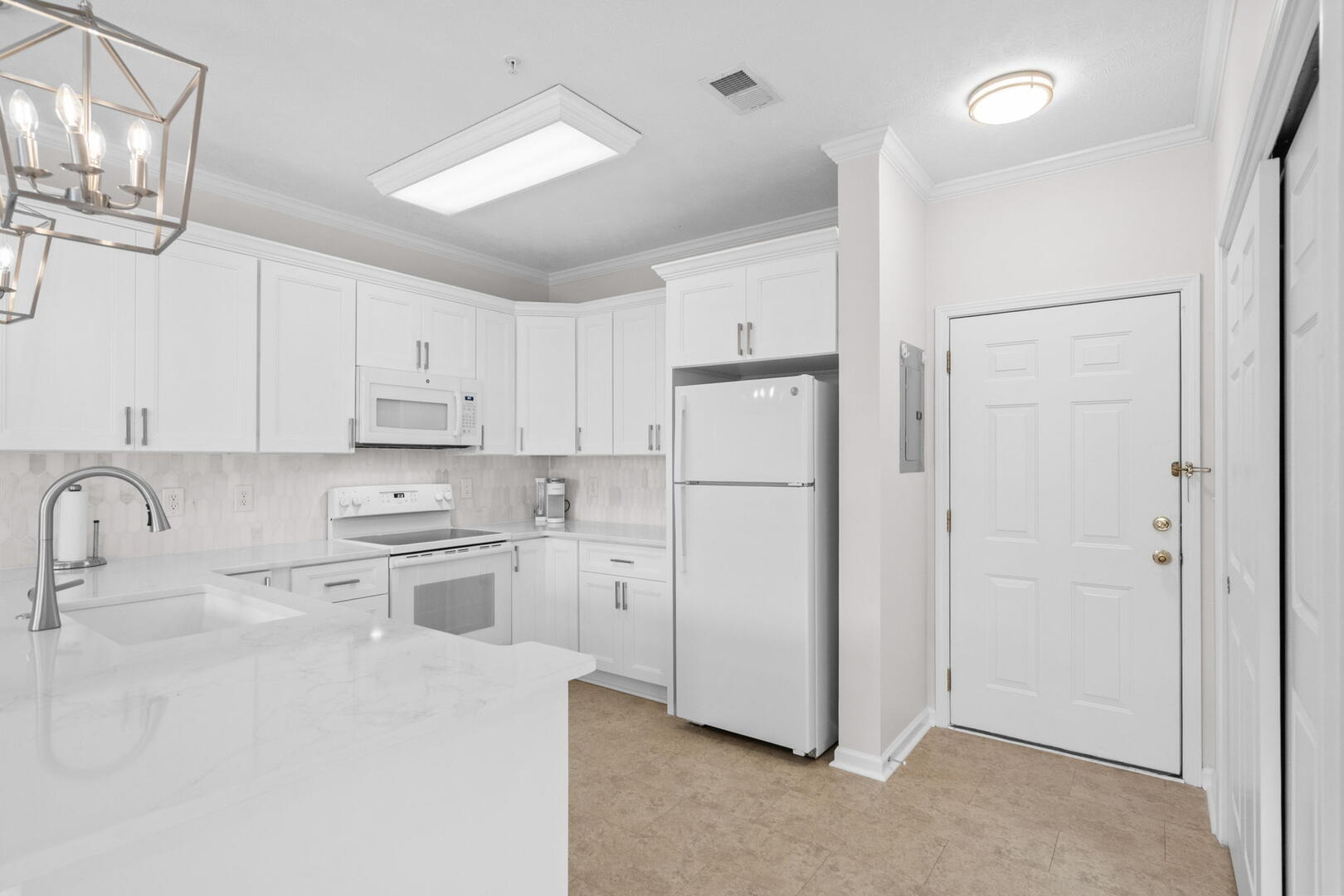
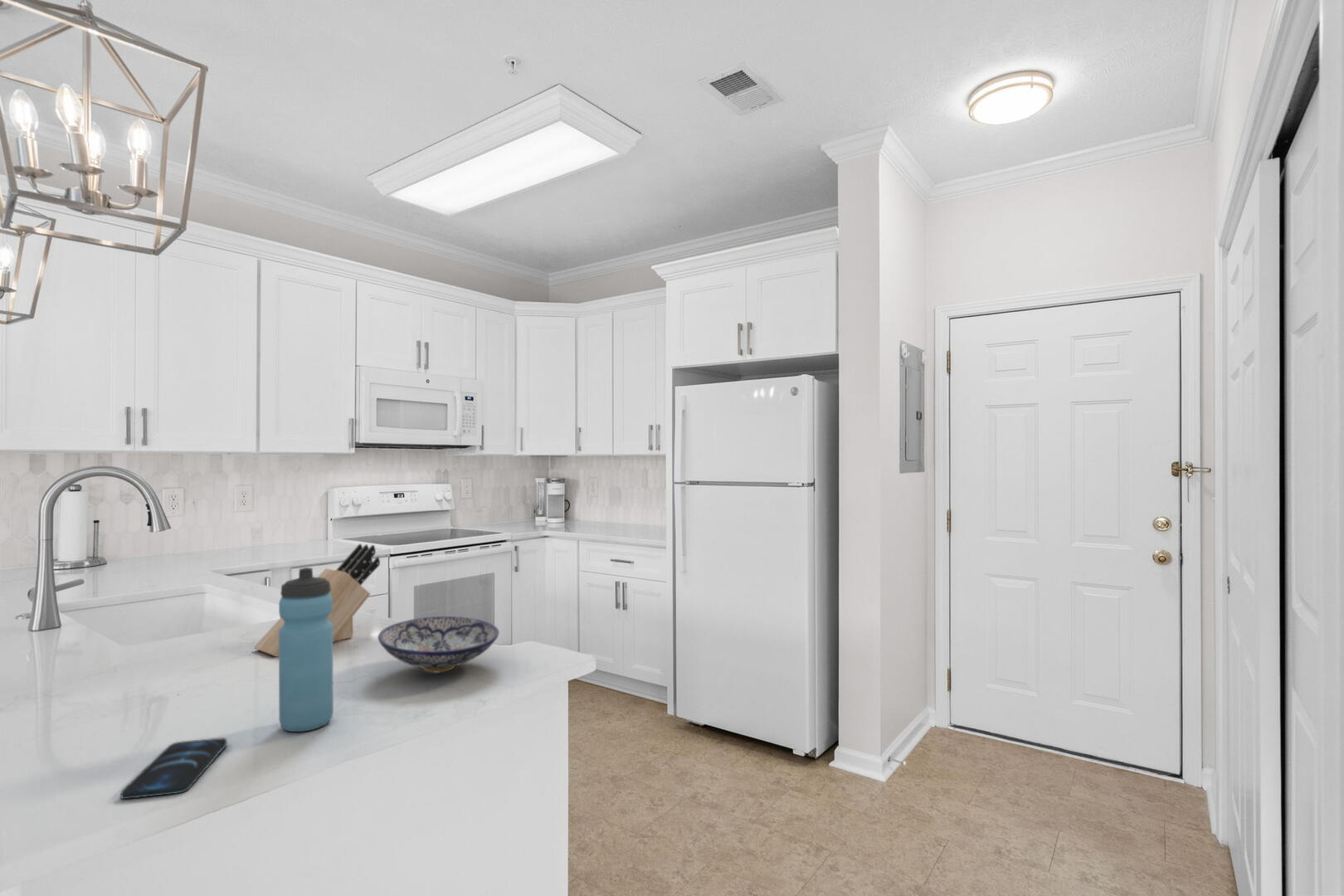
+ bowl (440, 648)
+ water bottle (306, 645)
+ knife block (329, 592)
+ smartphone (178, 766)
